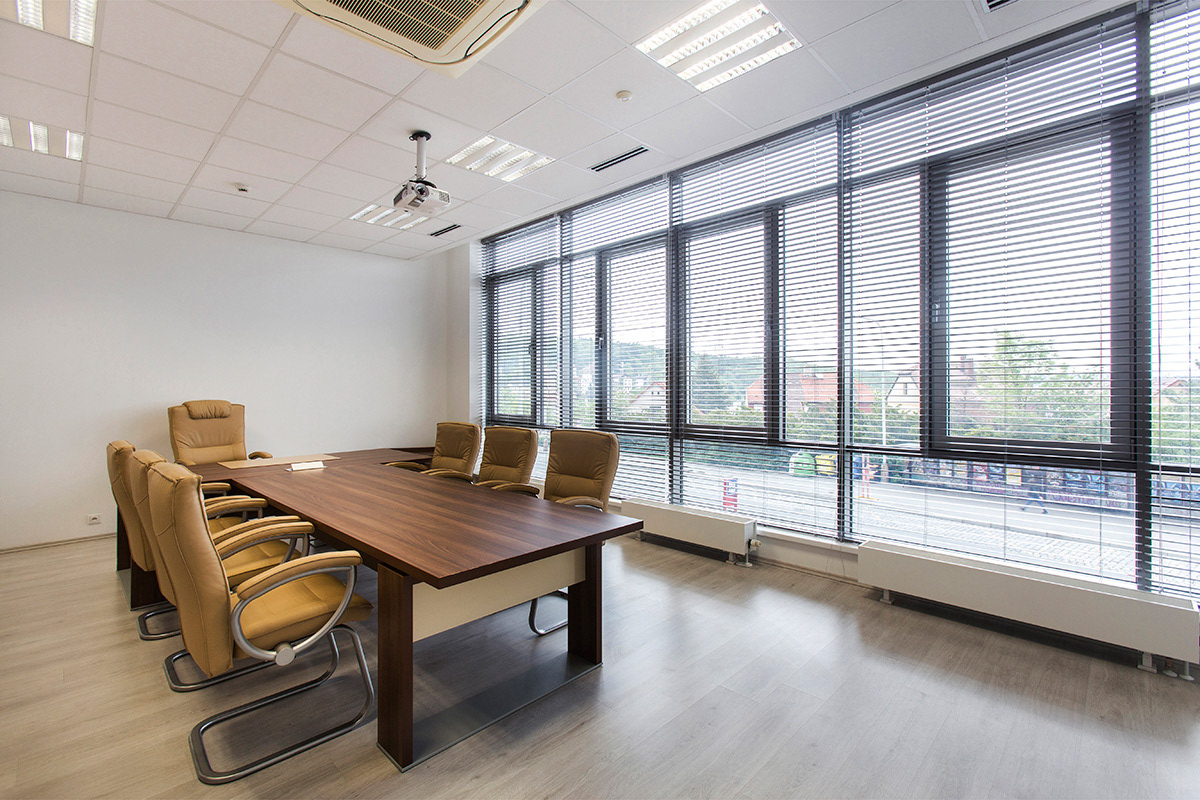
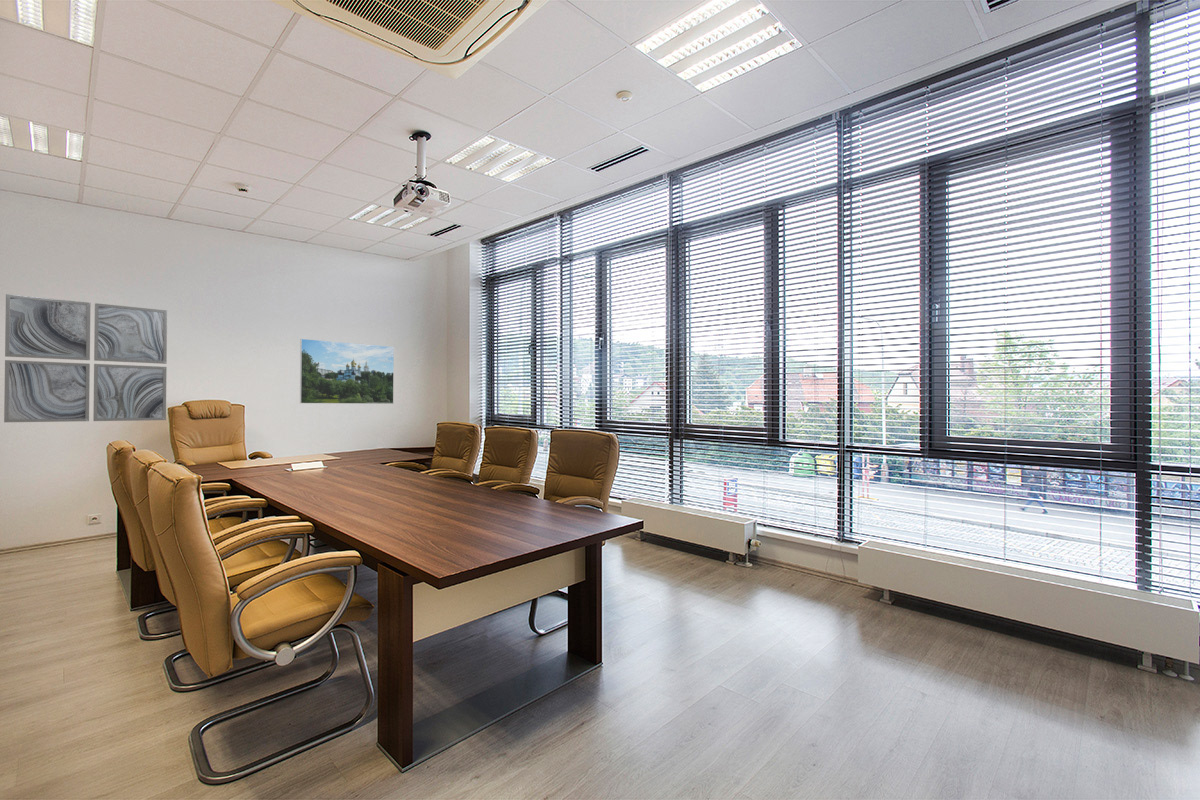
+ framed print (349, 373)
+ wall art (94, 360)
